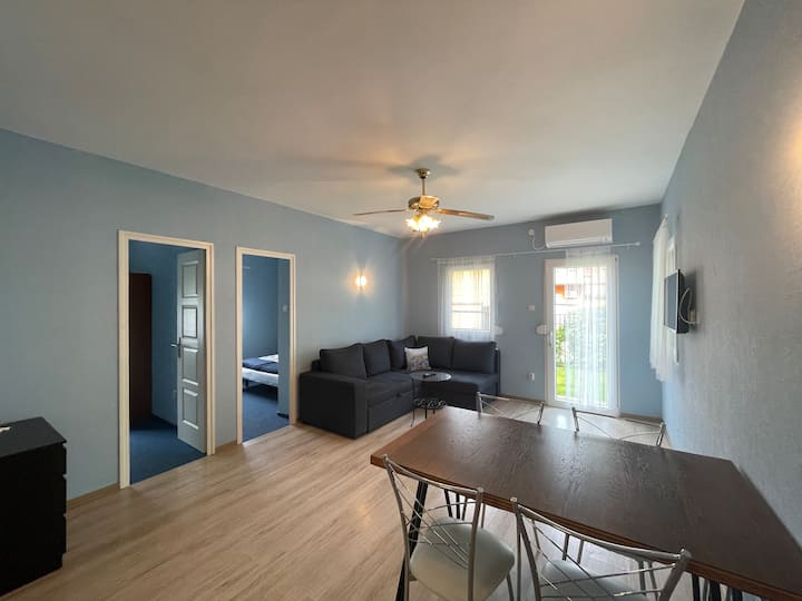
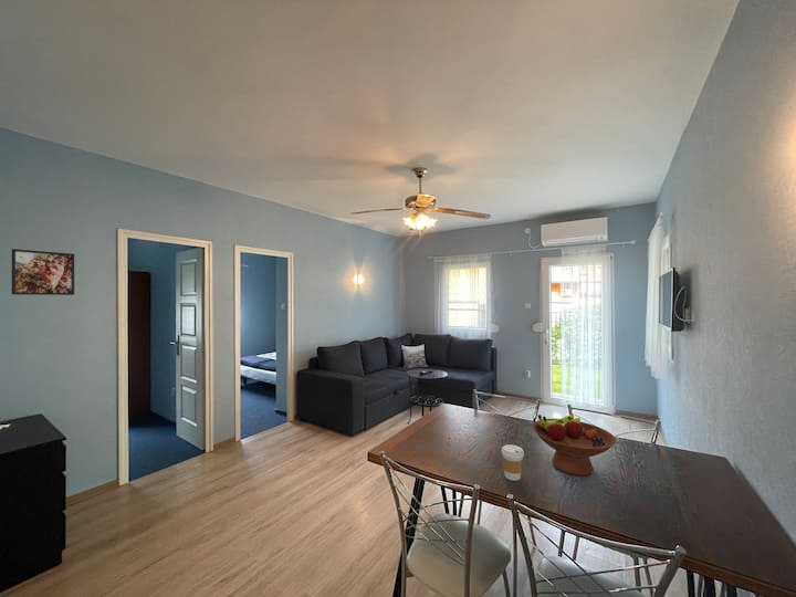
+ fruit bowl (572, 442)
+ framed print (44, 273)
+ coffee cup (512, 461)
